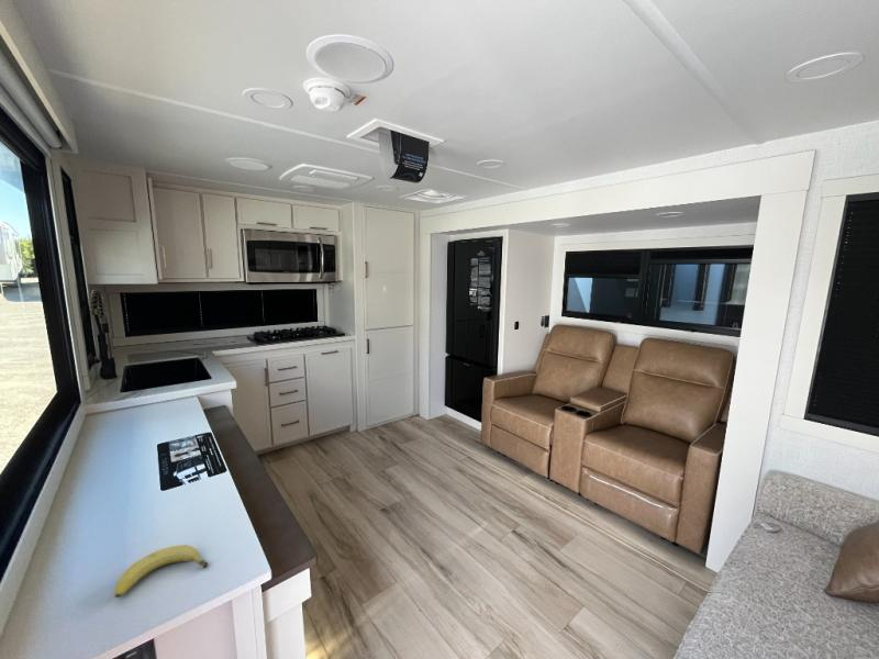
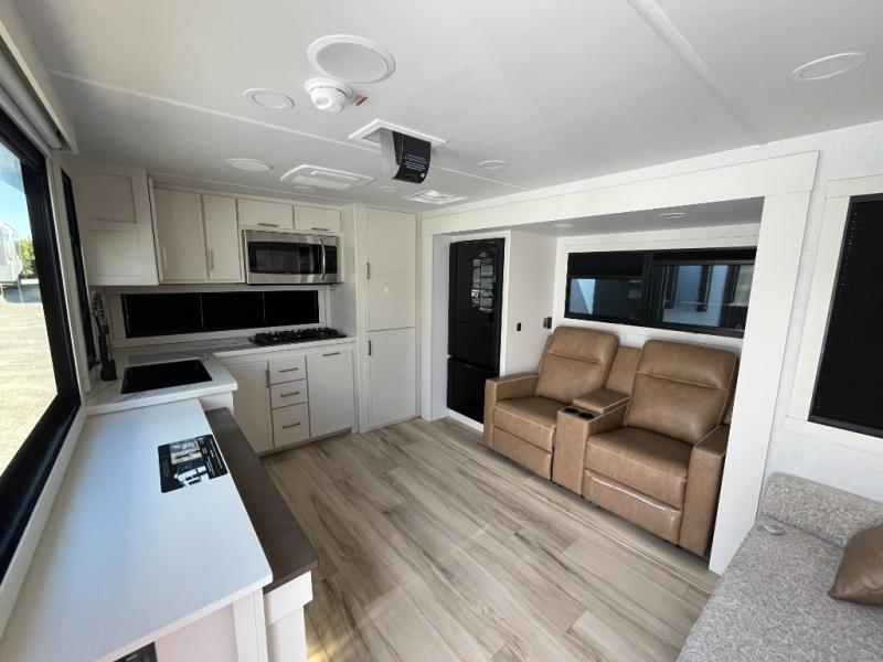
- fruit (163, 565)
